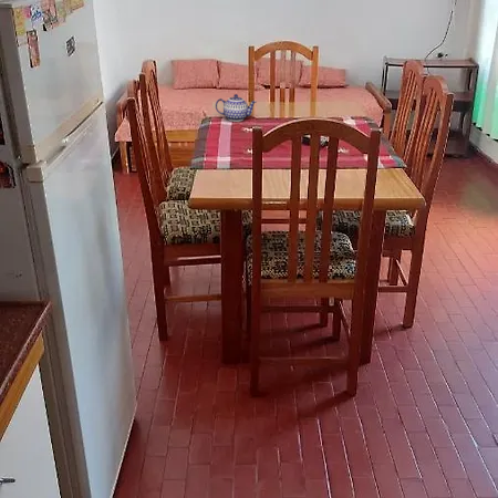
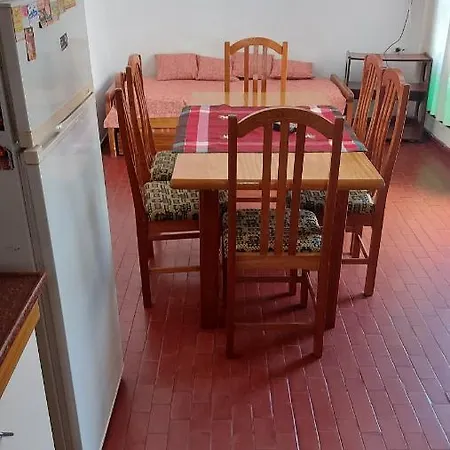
- teapot (236, 106)
